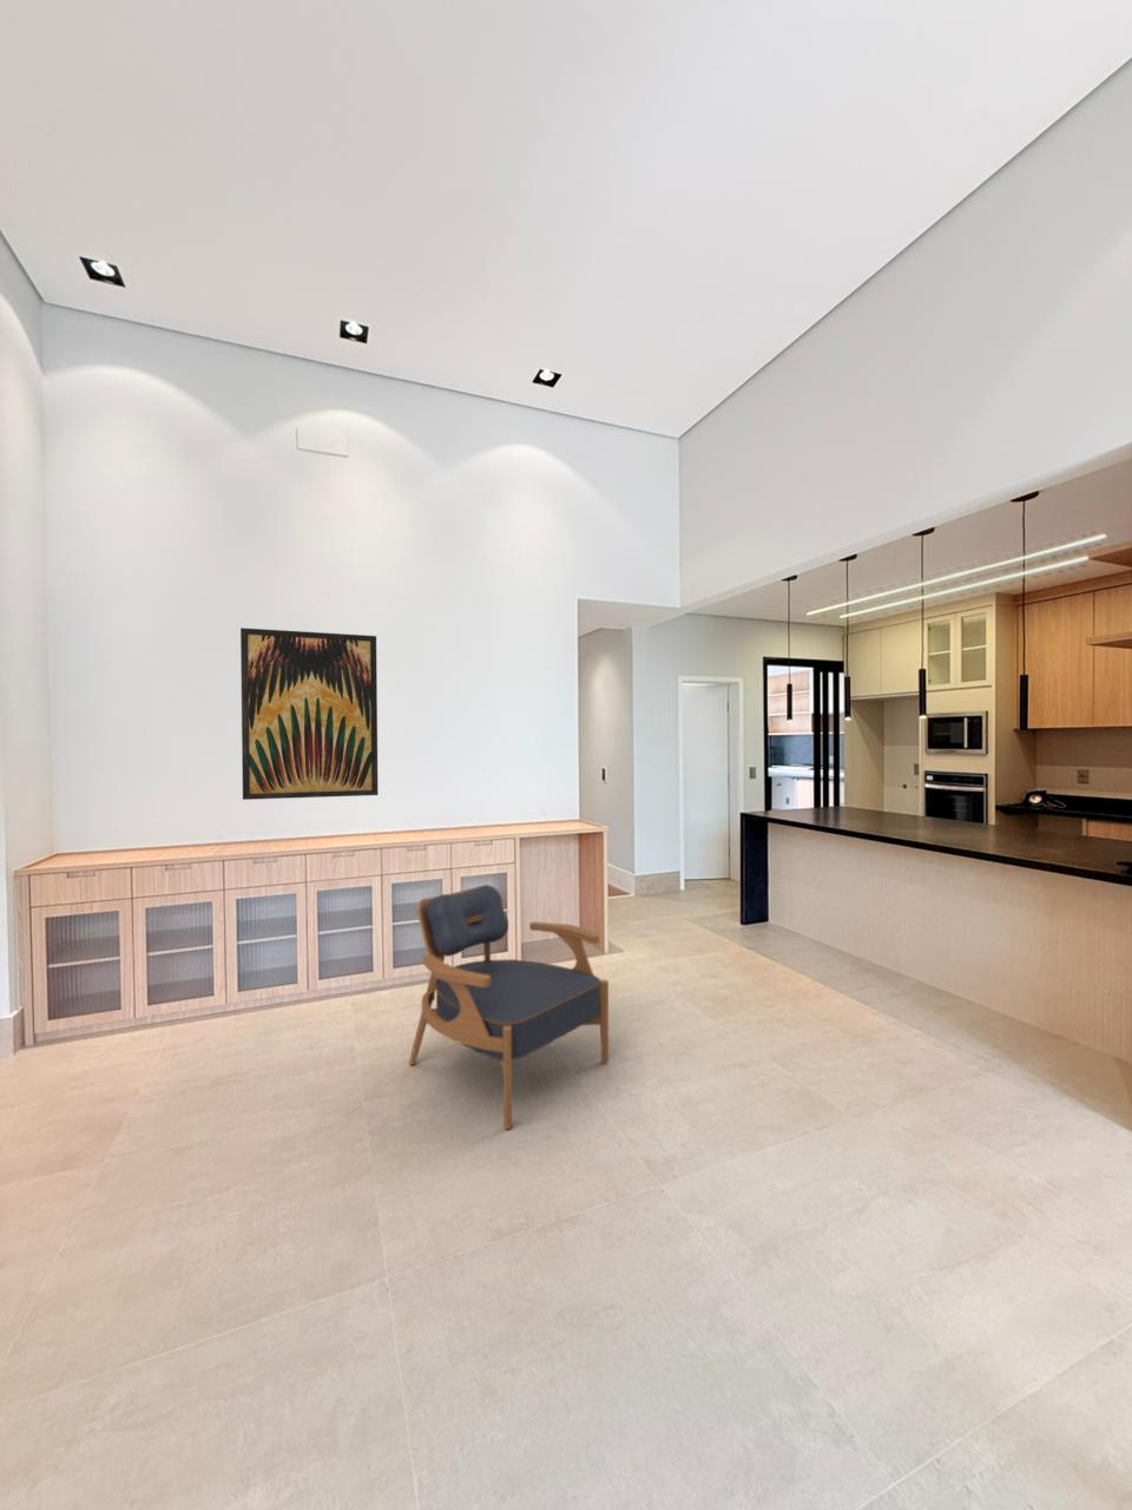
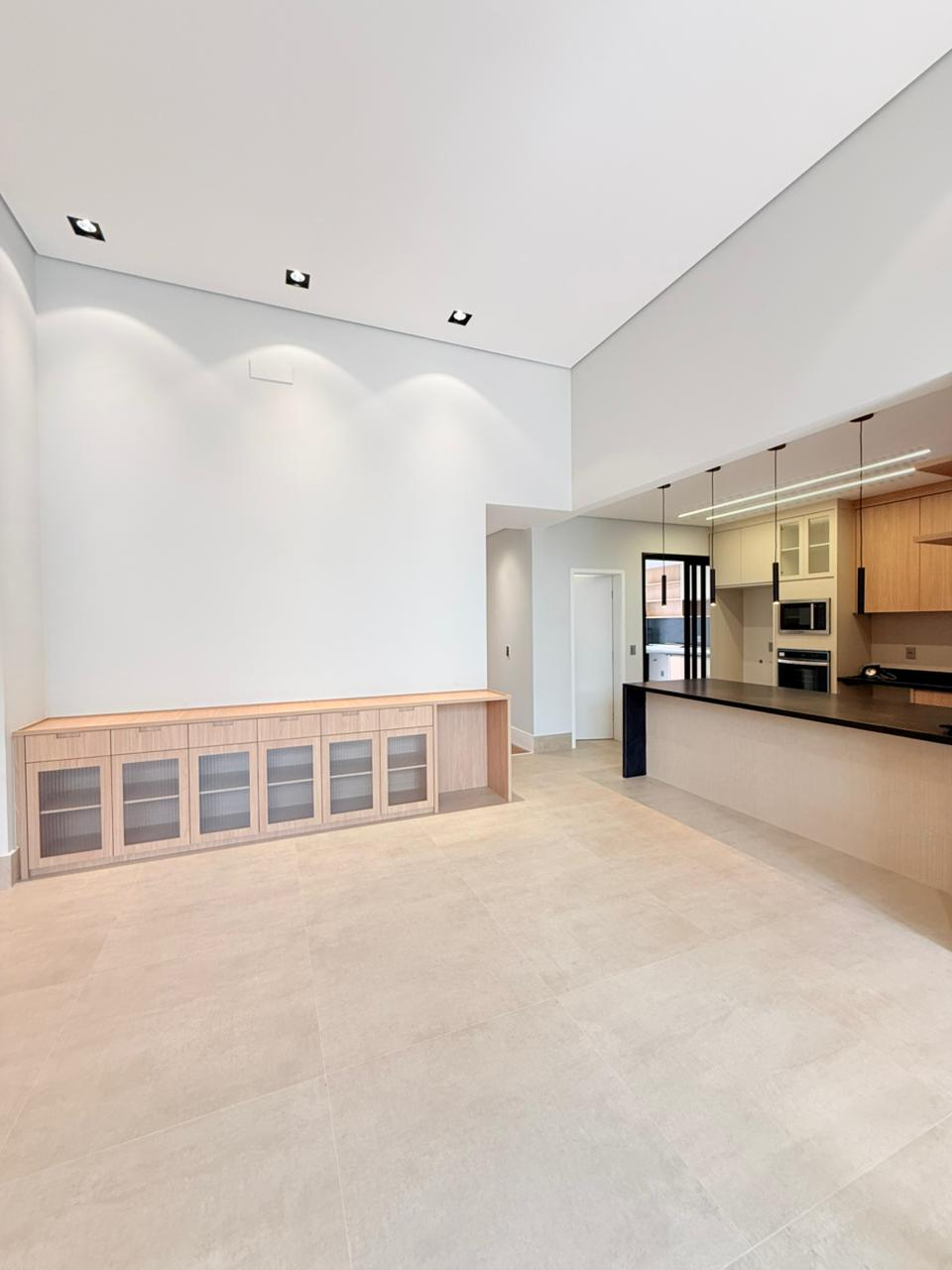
- wall art (312, 715)
- armchair (501, 981)
